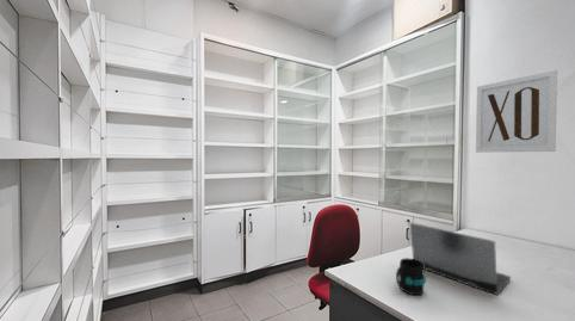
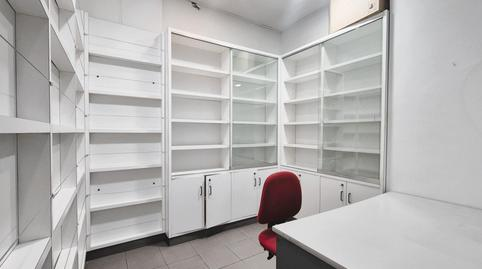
- laptop computer (457, 249)
- wall art (512, 115)
- mug (408, 277)
